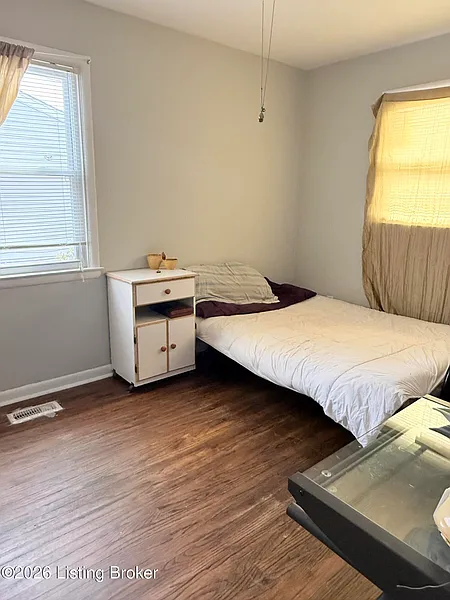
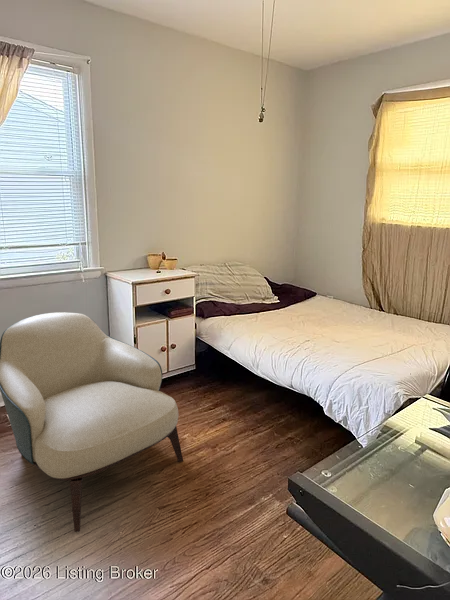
+ armchair (85, 397)
